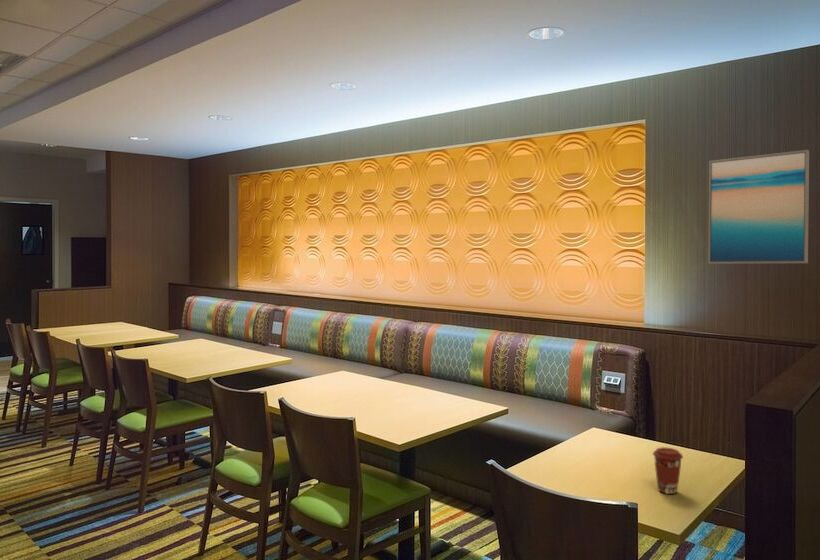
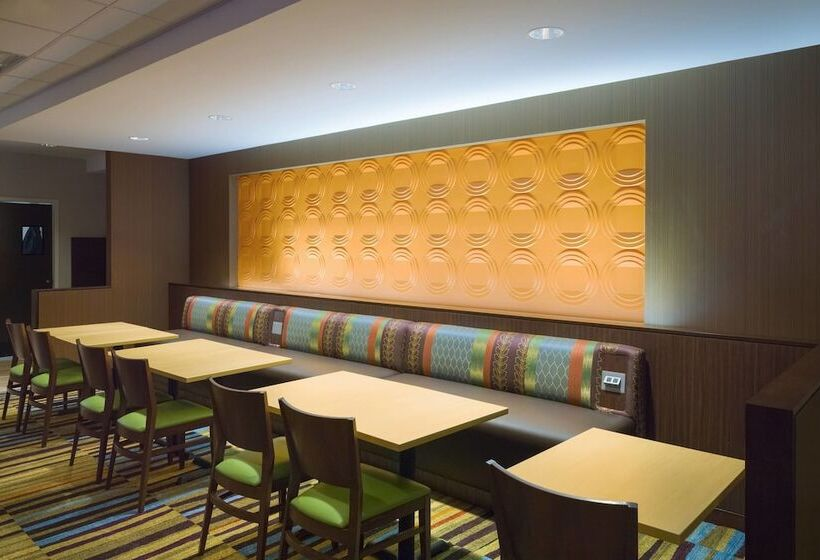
- wall art (756, 209)
- coffee cup (667, 470)
